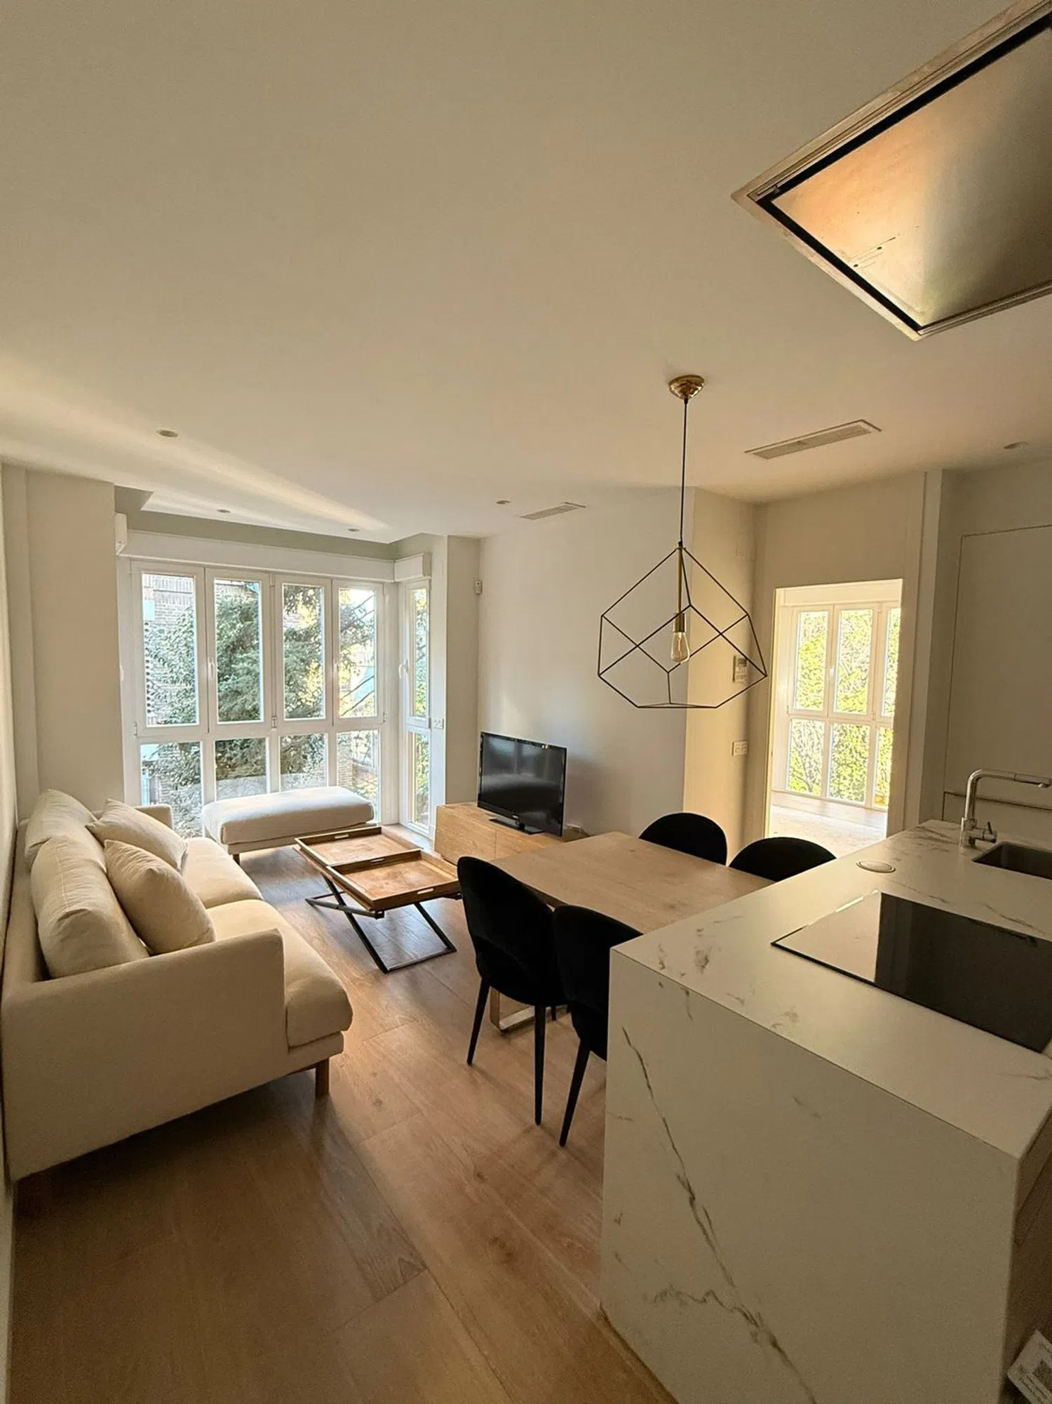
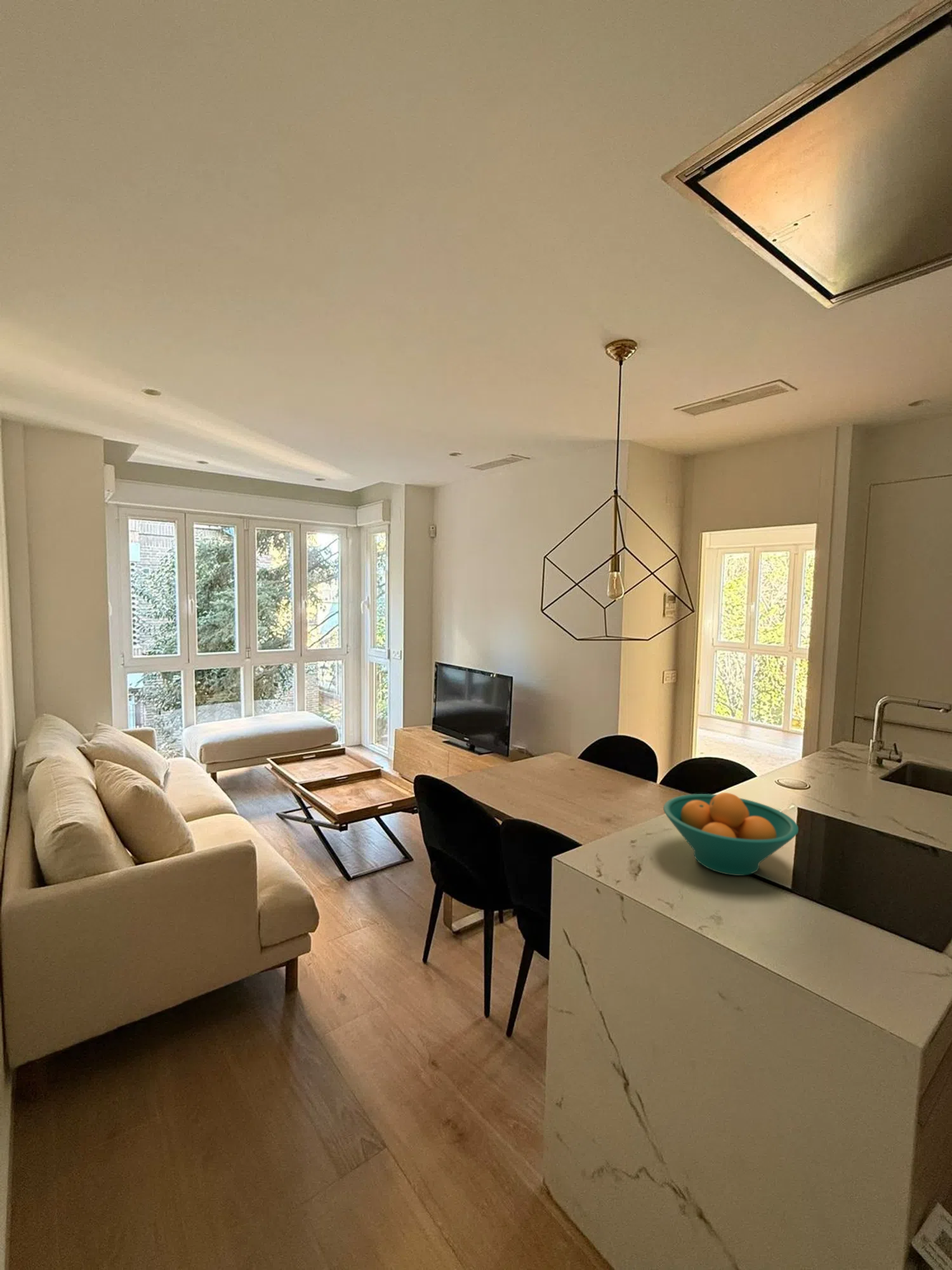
+ fruit bowl (727, 828)
